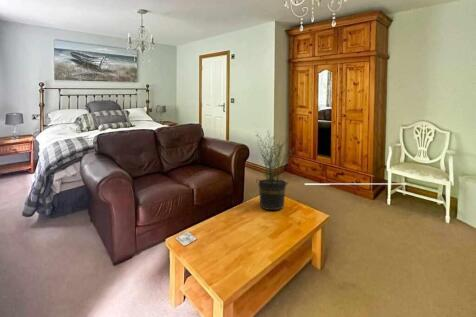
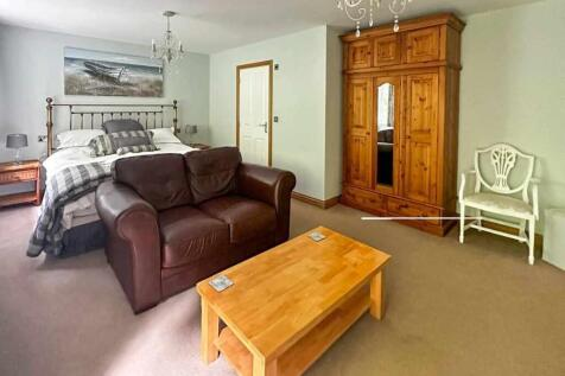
- potted plant (273, 168)
